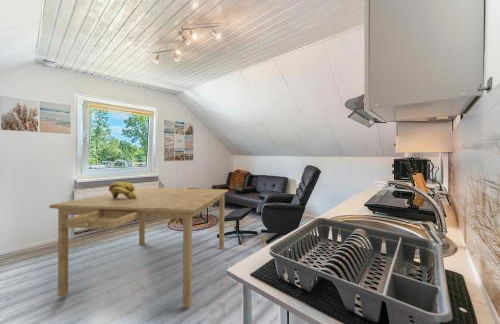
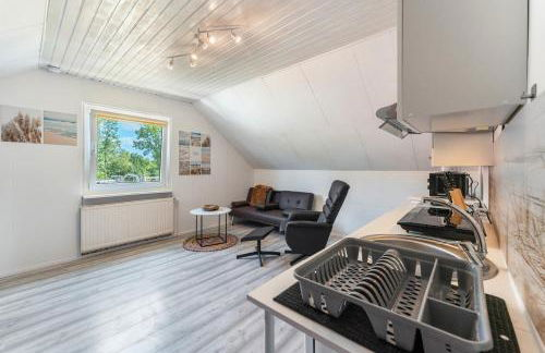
- dining table (144, 236)
- banana bunch (123, 189)
